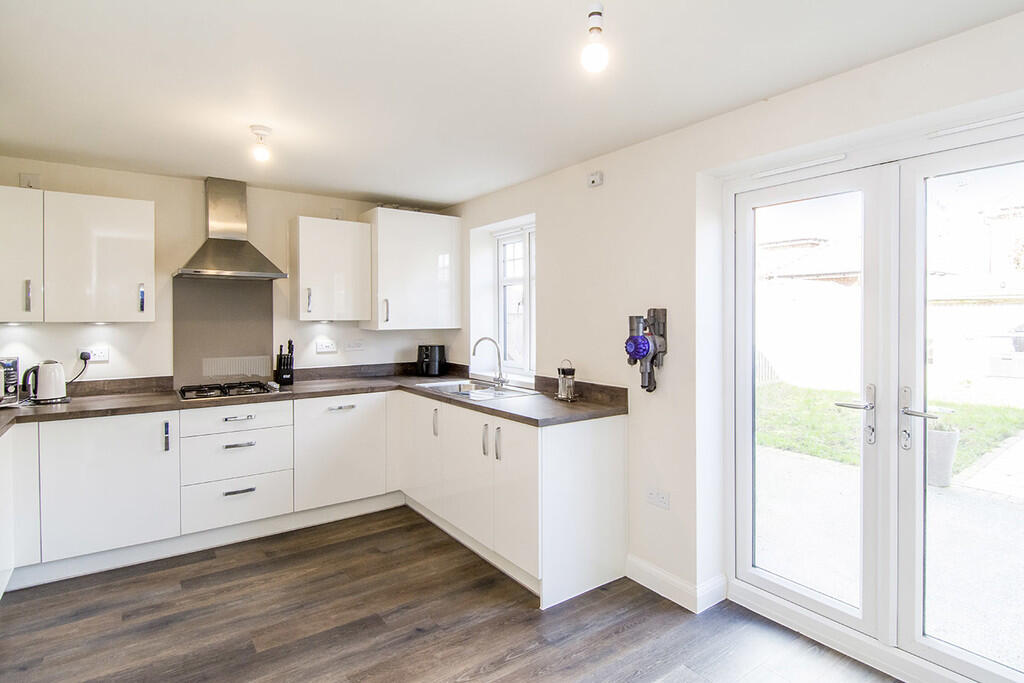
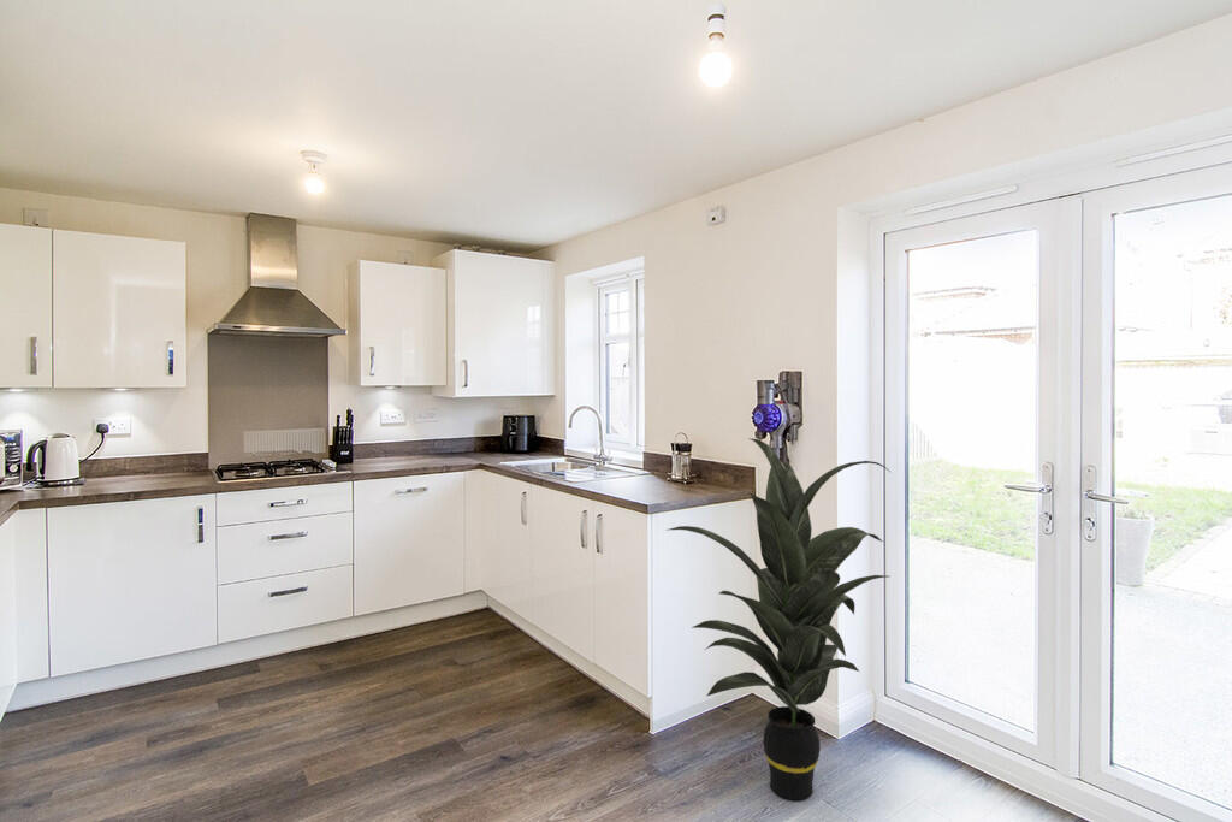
+ indoor plant (784, 609)
